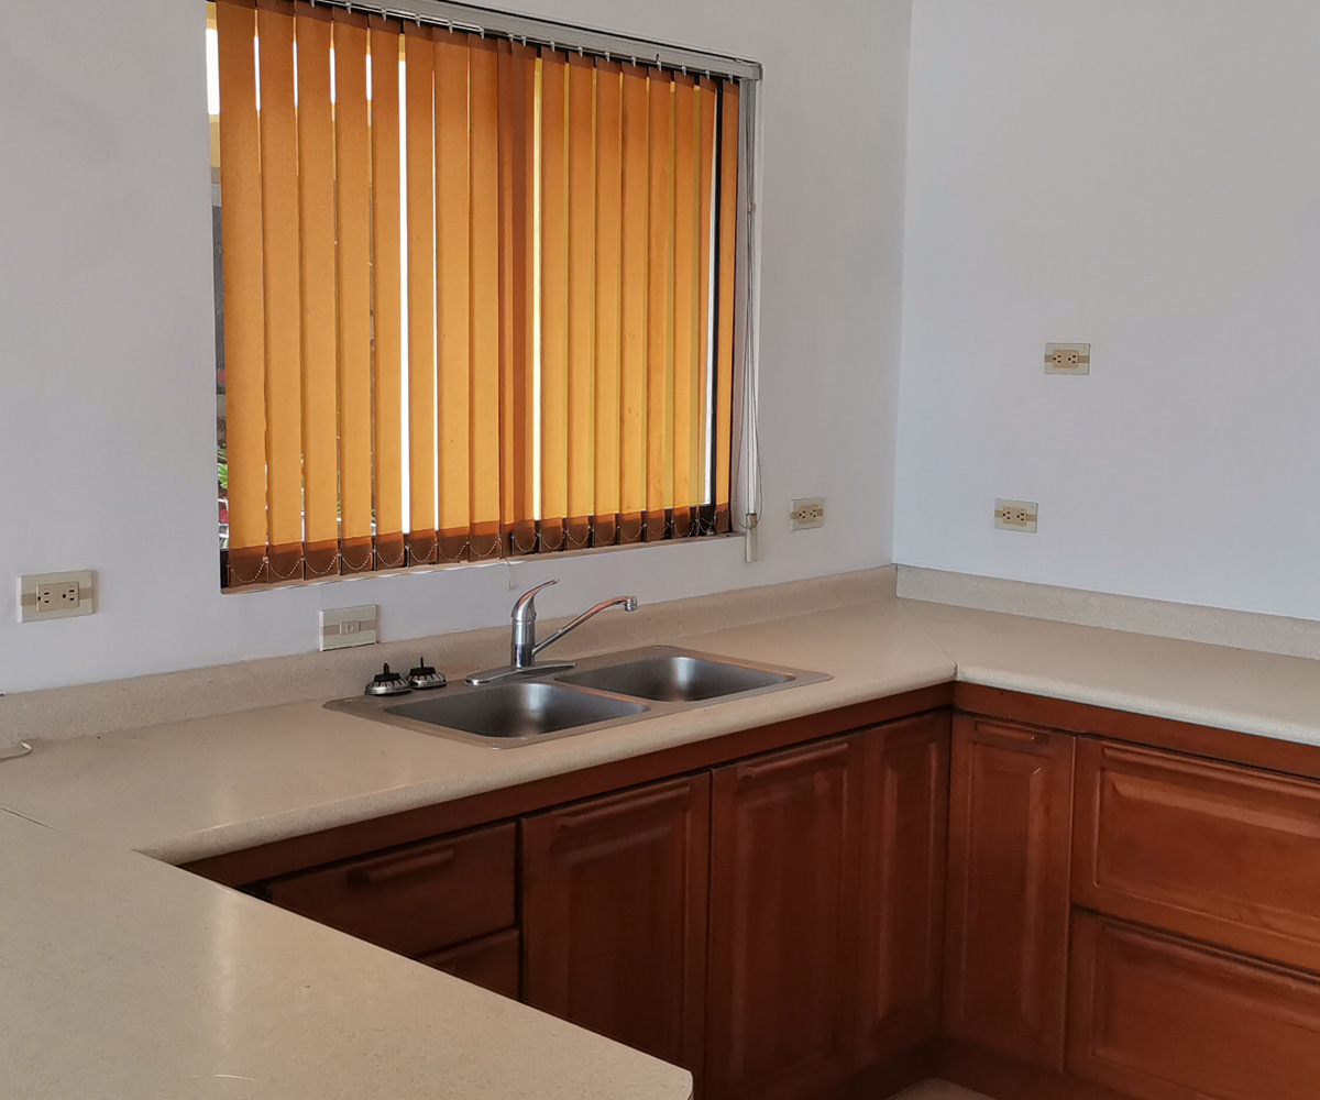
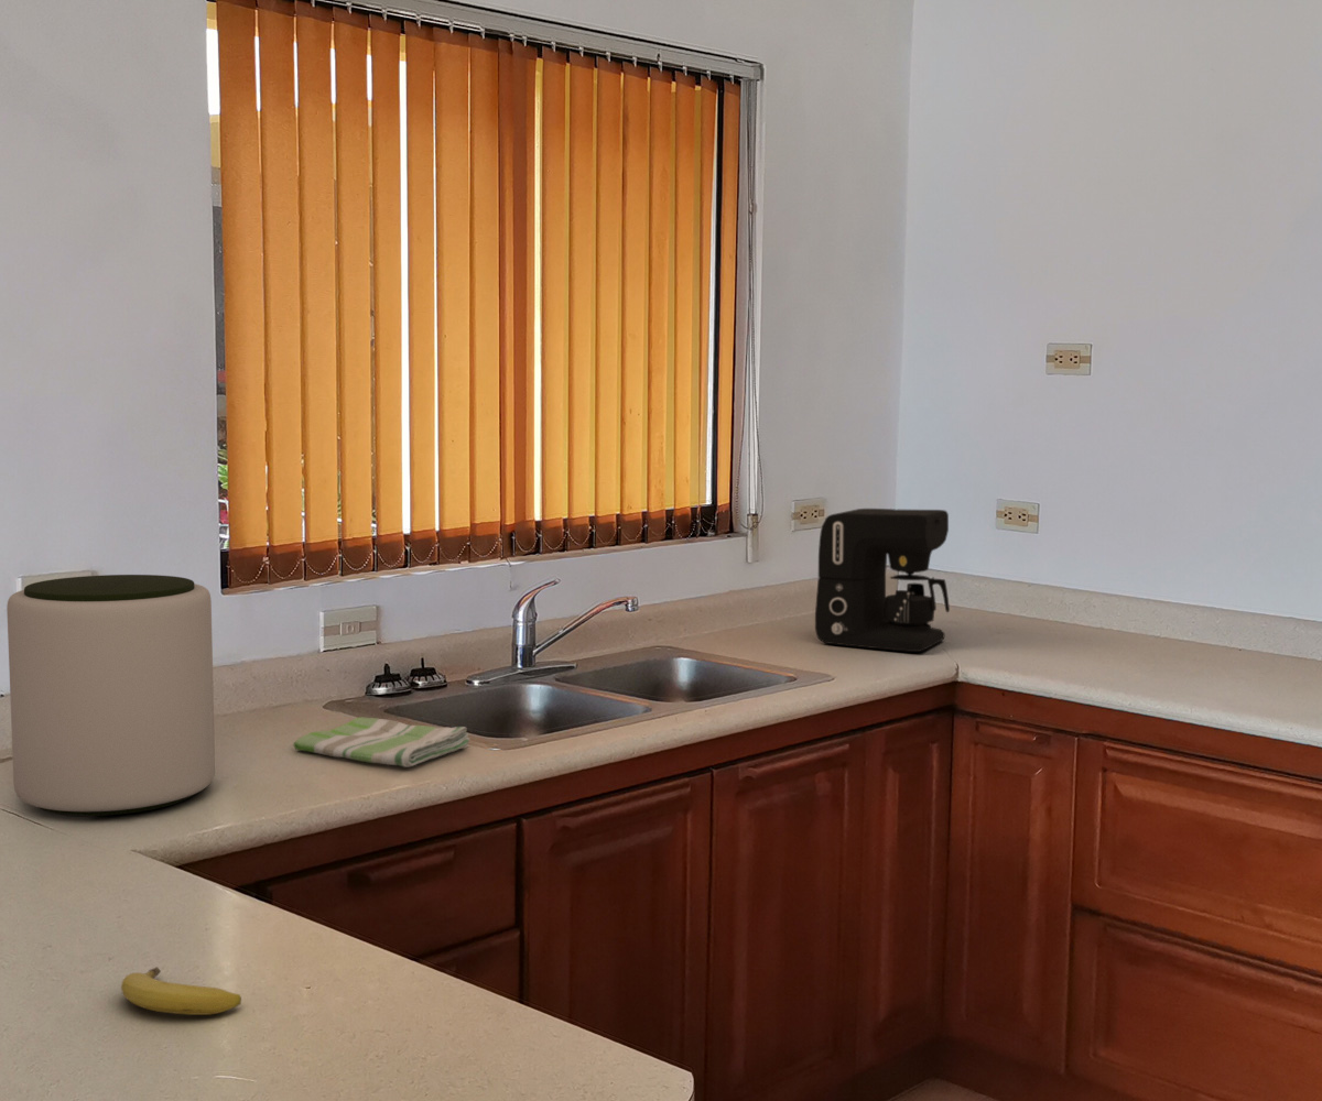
+ fruit (171, 988)
+ dish towel (382, 738)
+ plant pot (113, 689)
+ coffee maker (890, 577)
